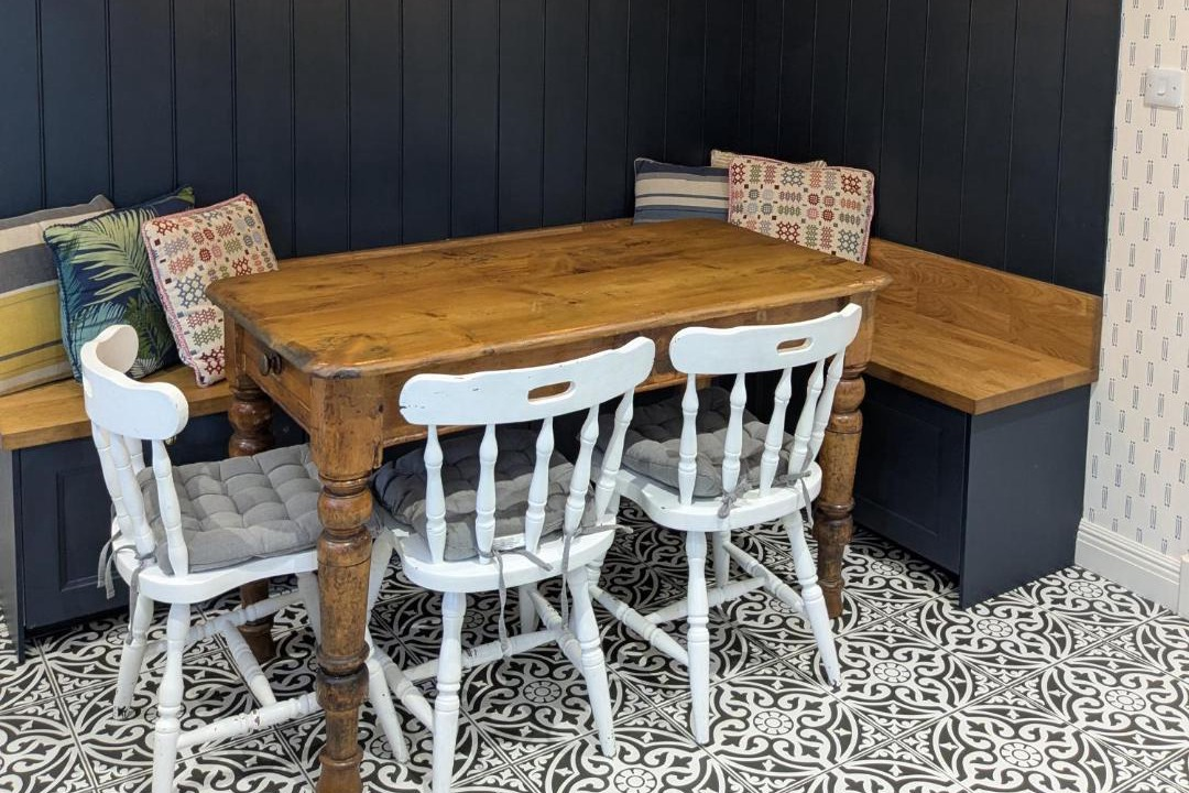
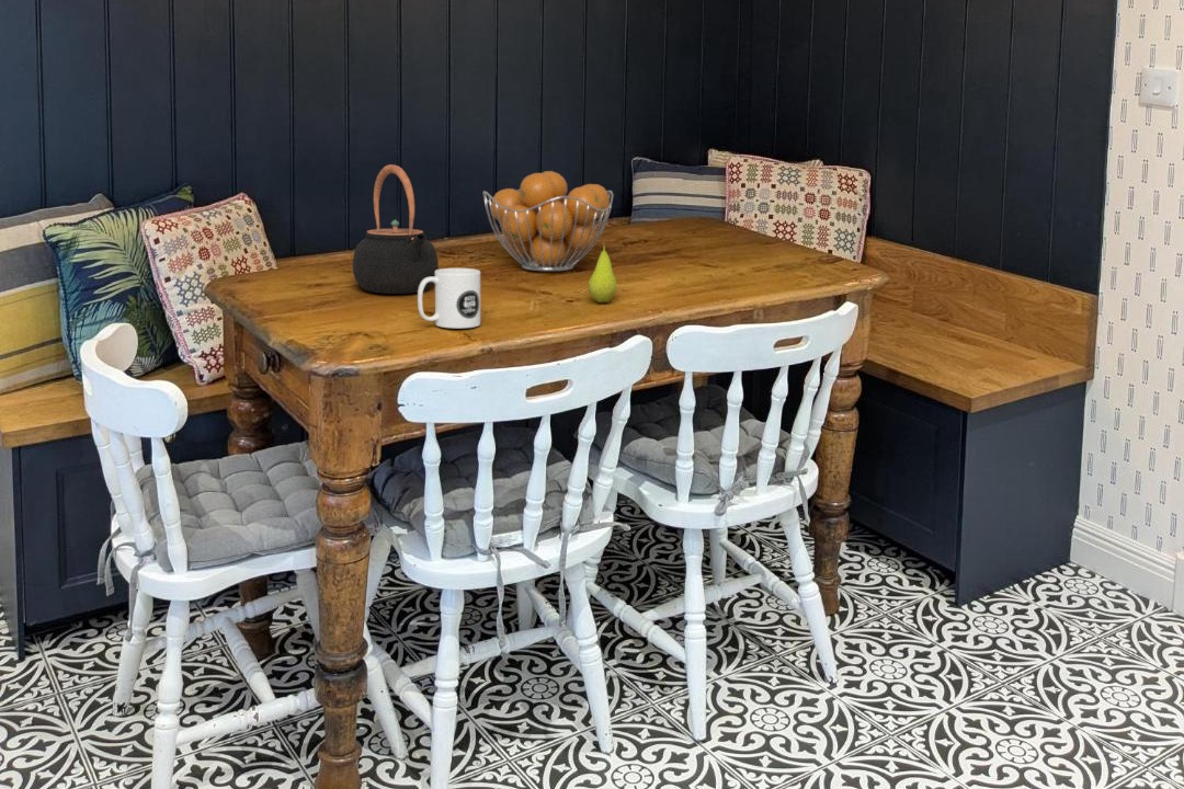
+ fruit basket (547, 219)
+ mug (448, 298)
+ teapot (397, 228)
+ fruit (603, 272)
